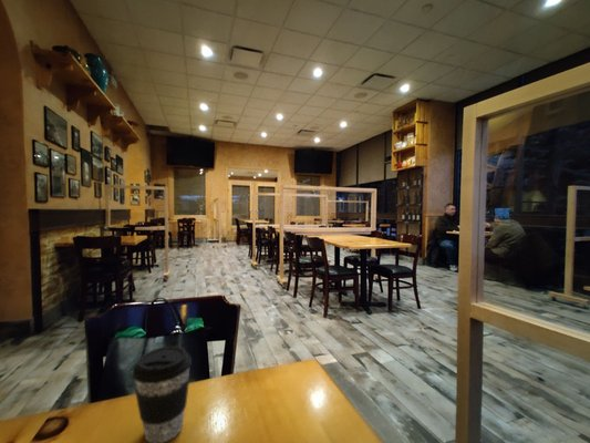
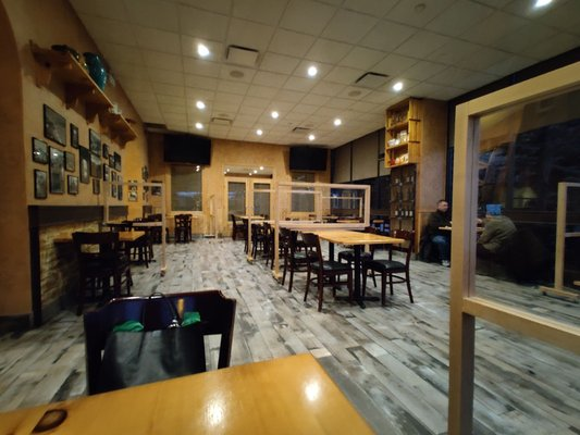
- coffee cup (163, 393)
